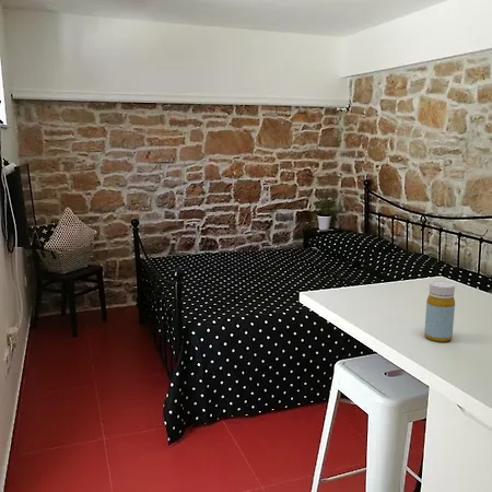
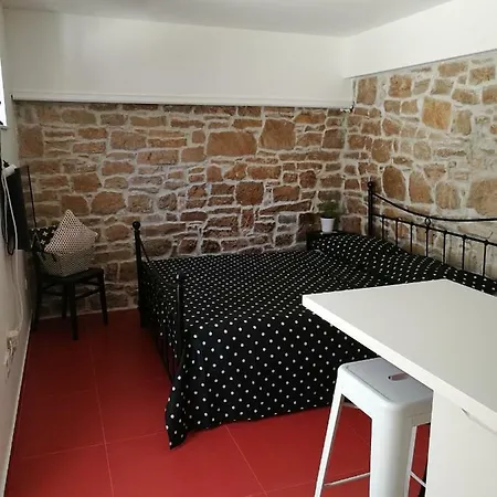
- bottle (440, 311)
